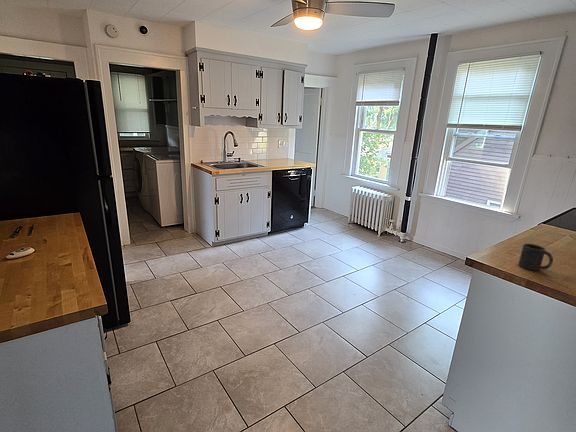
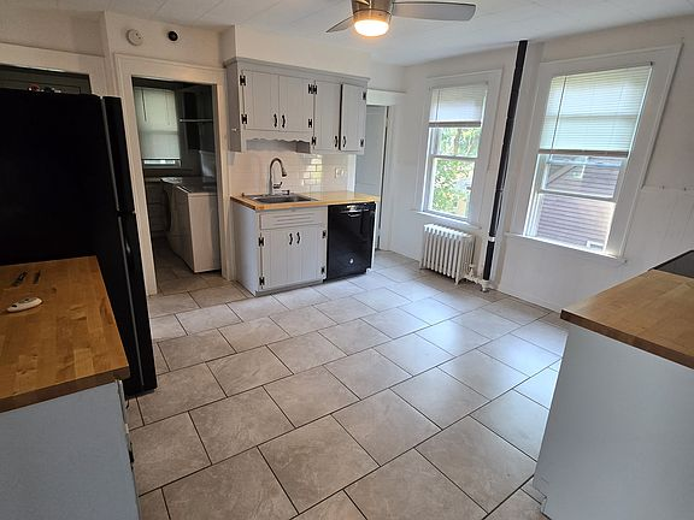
- mug (536, 258)
